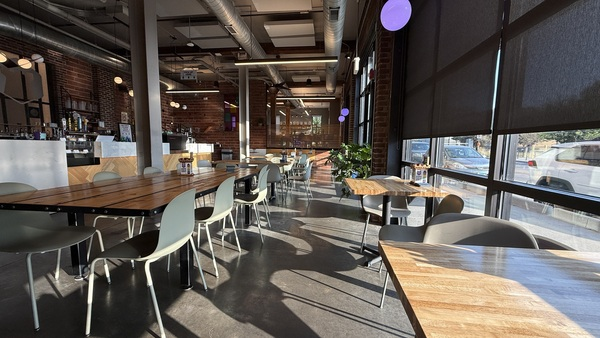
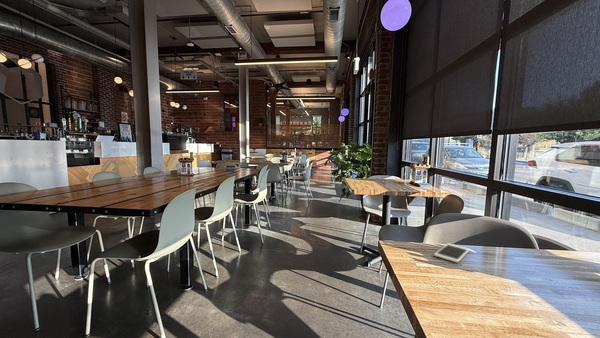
+ cell phone (452, 252)
